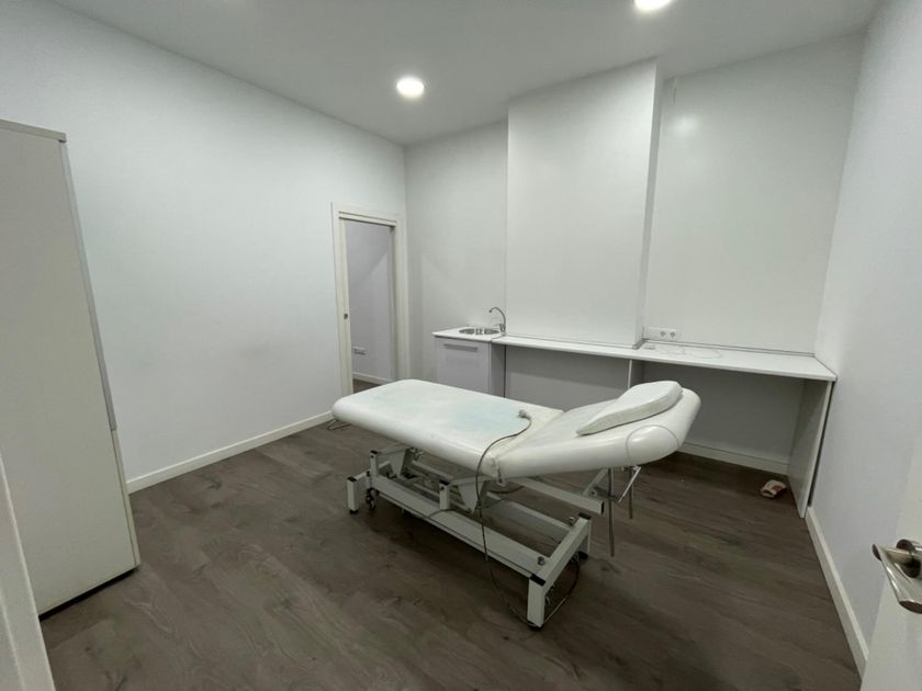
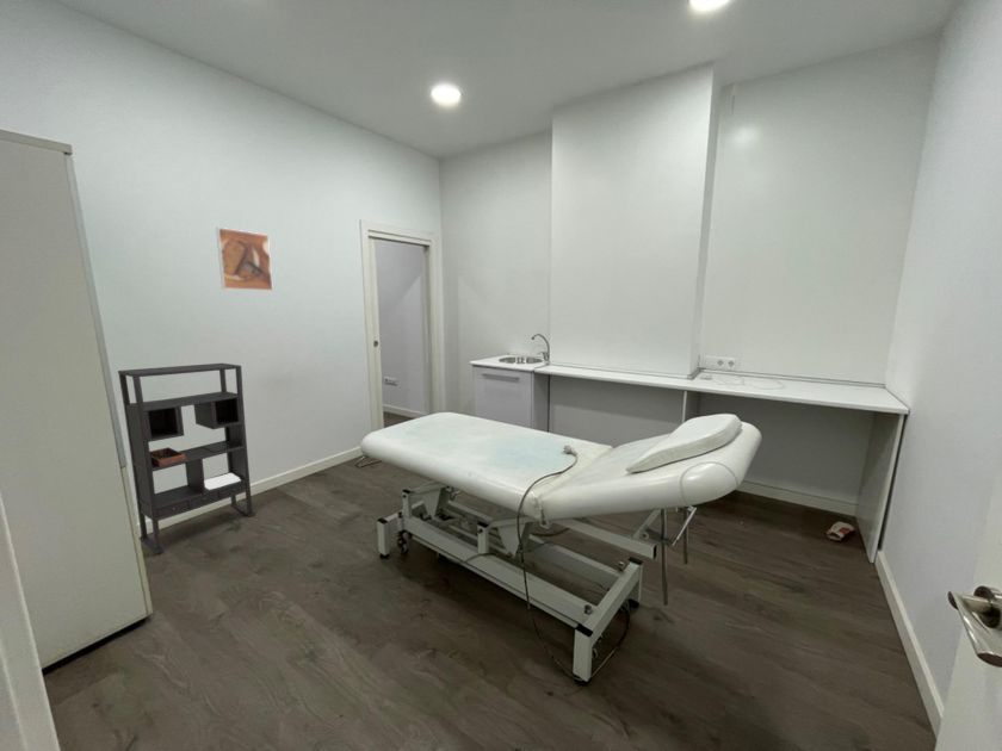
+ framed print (246, 260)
+ bookshelf (192, 448)
